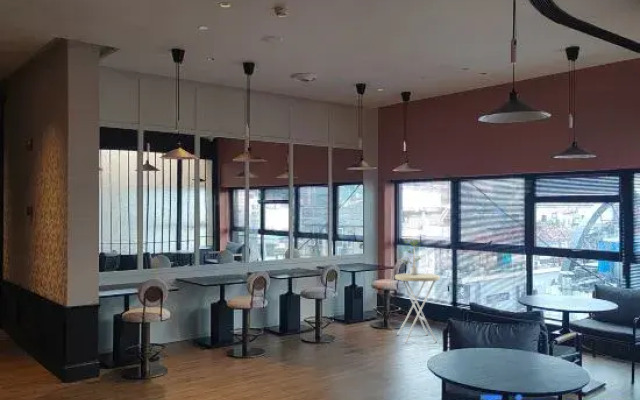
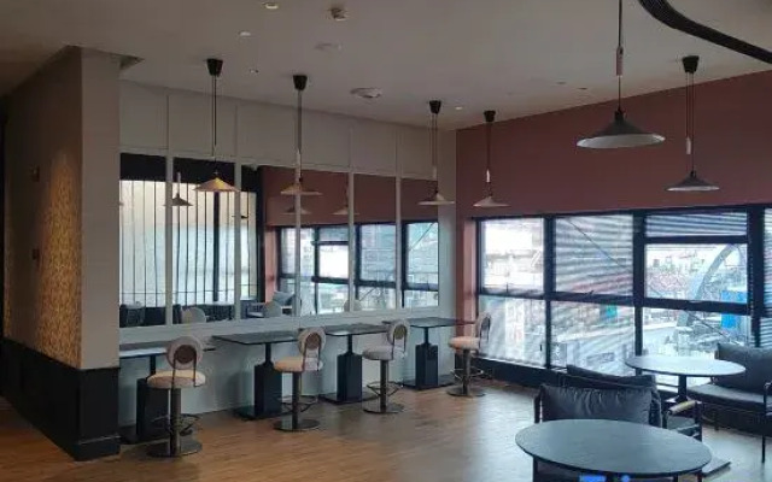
- potted plant (412, 253)
- side table (418, 307)
